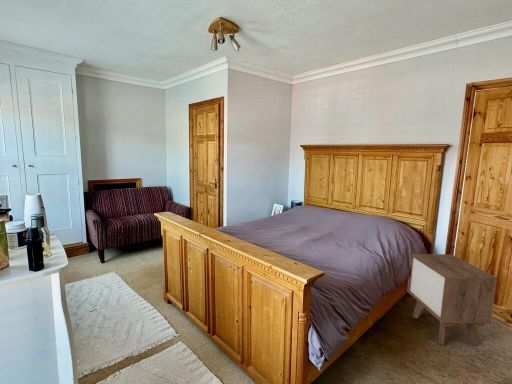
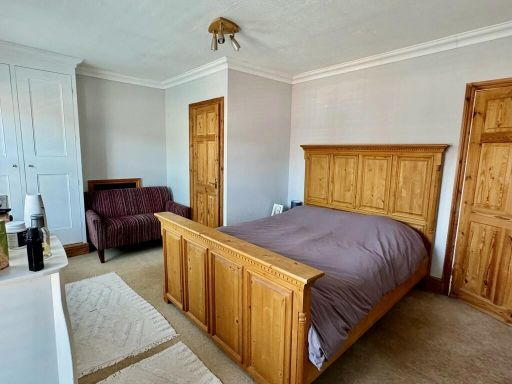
- nightstand (447, 297)
